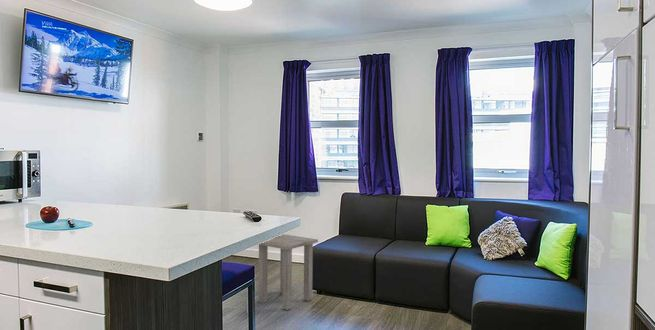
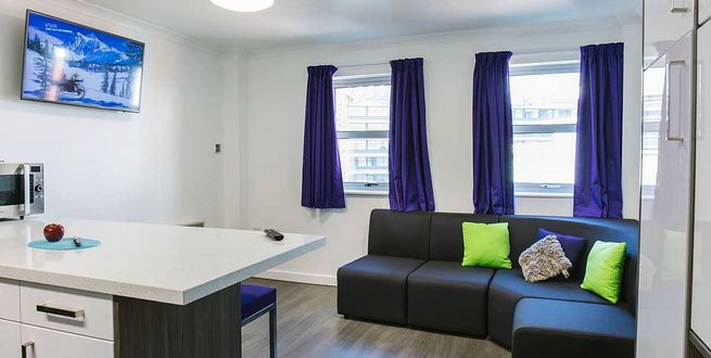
- side table (285, 270)
